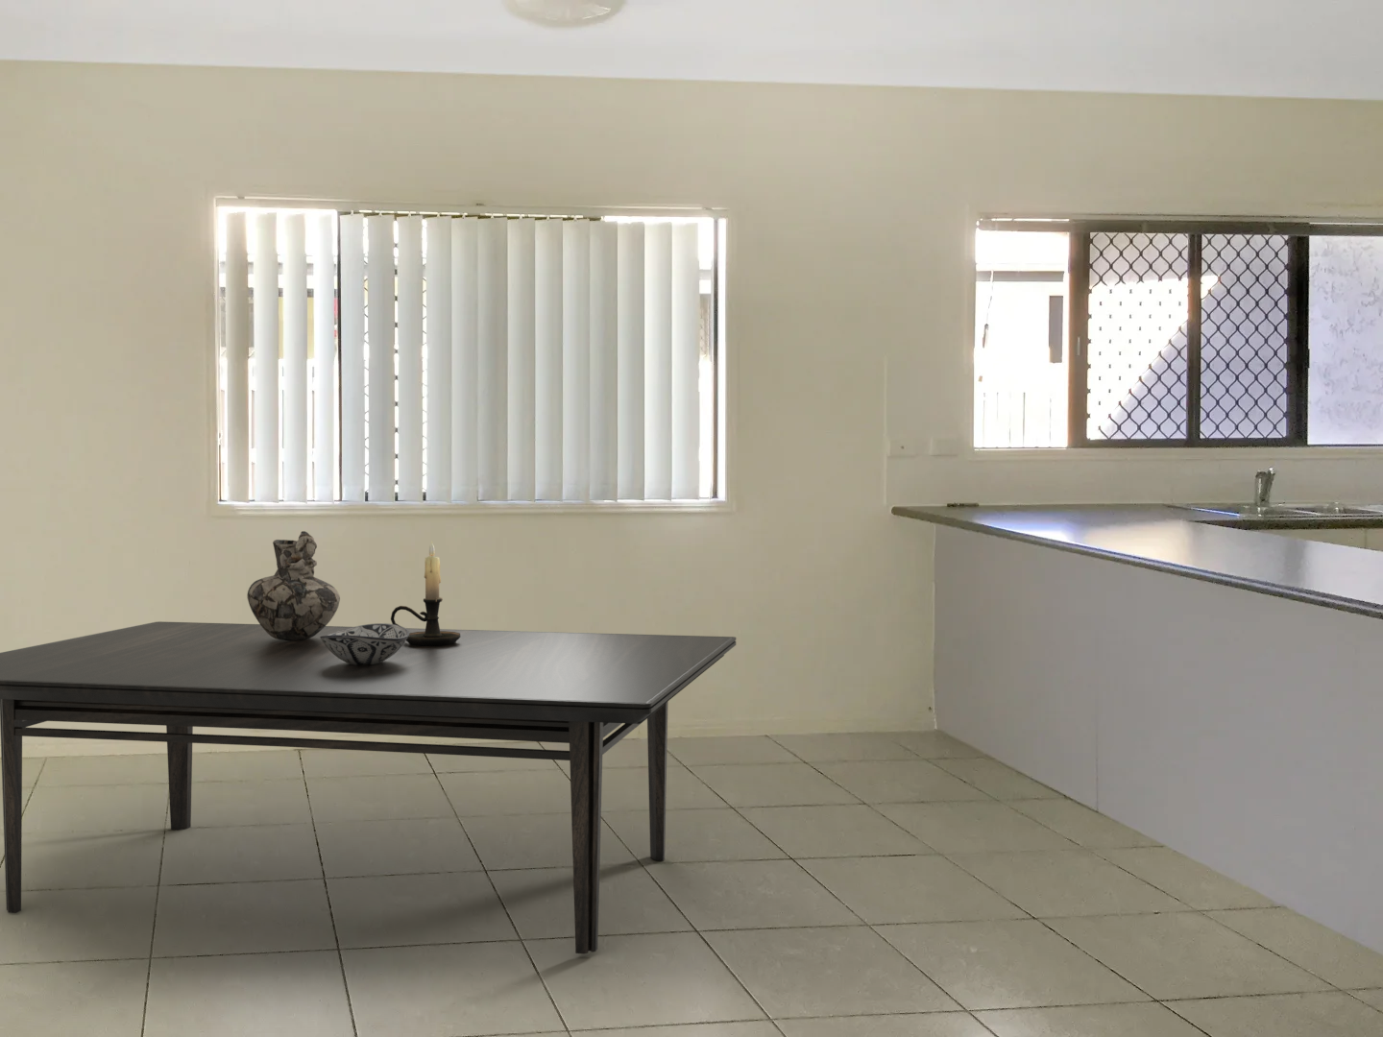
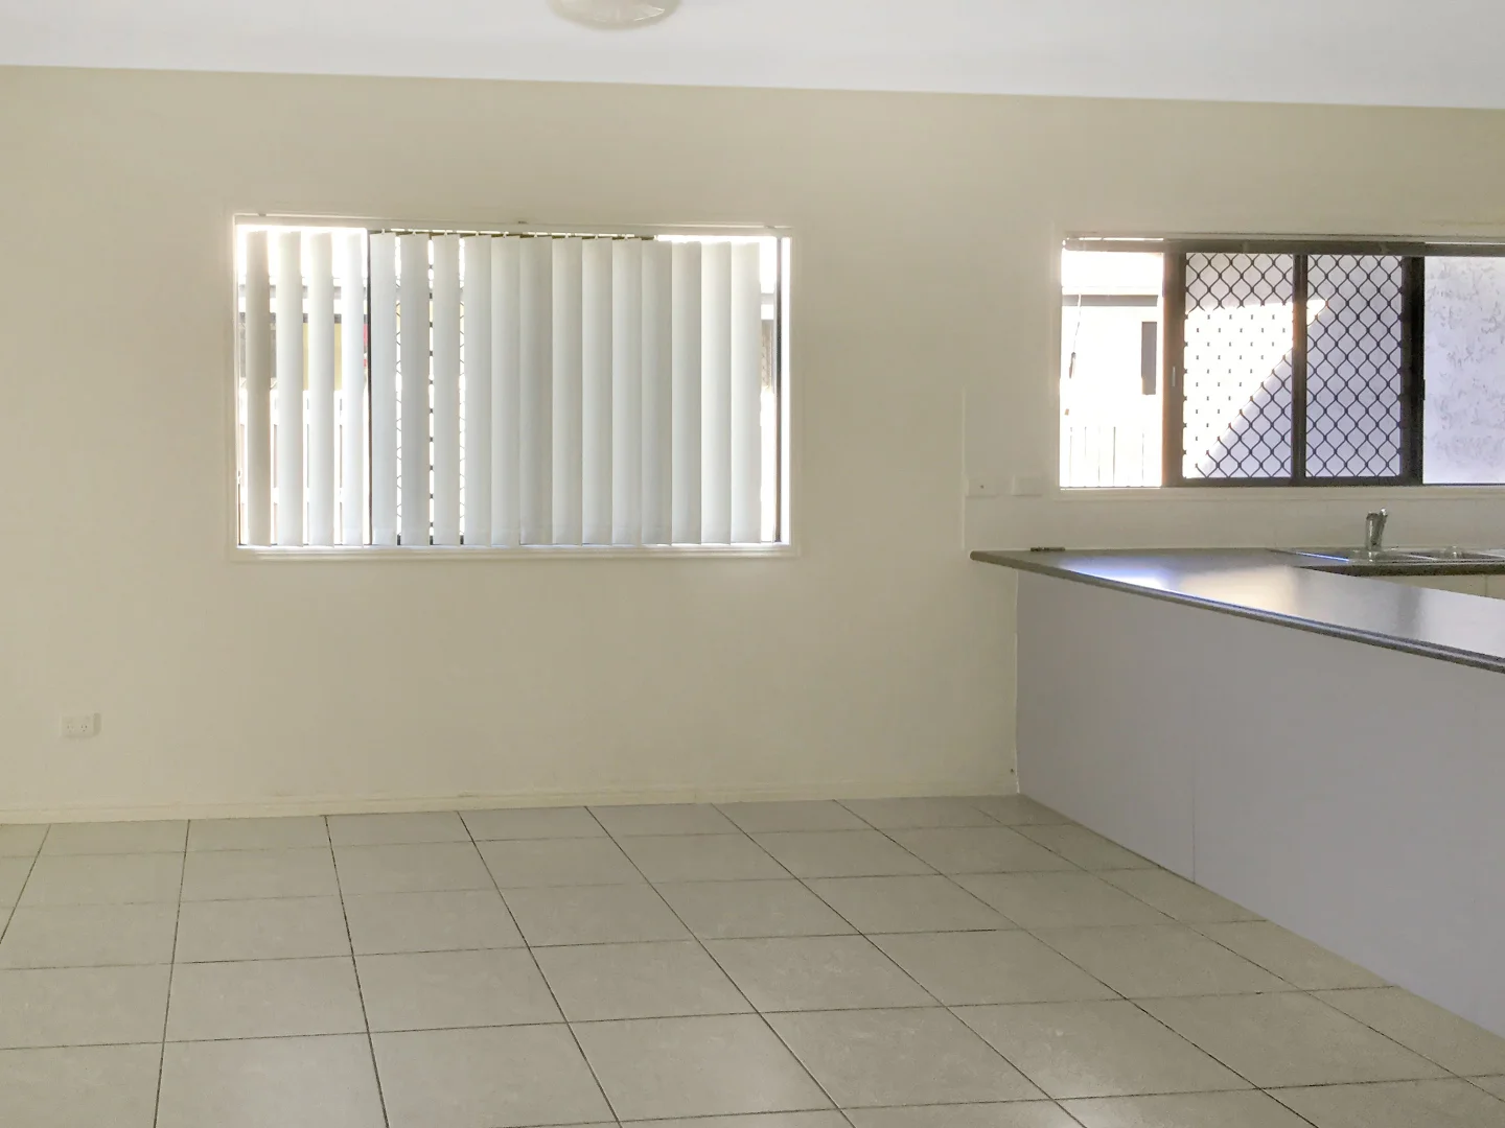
- candle holder (426, 590)
- vase (293, 584)
- dining table (354, 749)
- decorative bowl (365, 644)
